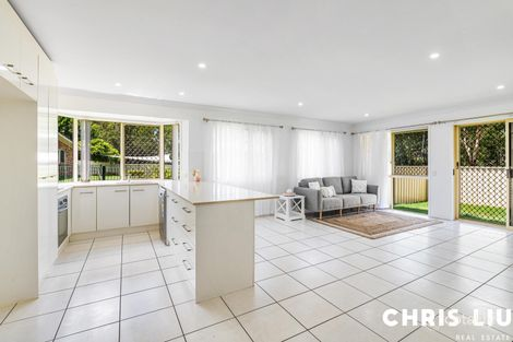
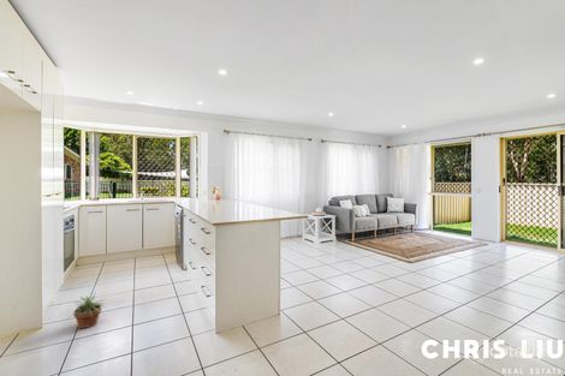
+ potted plant (88, 310)
